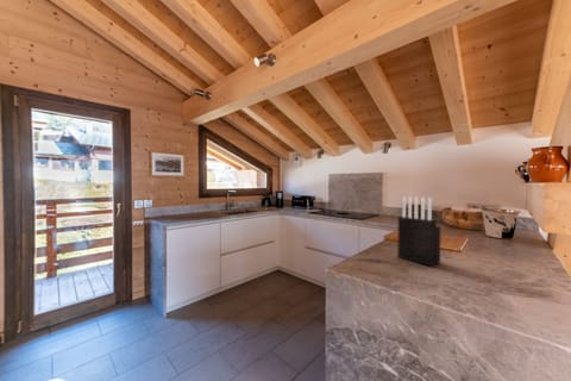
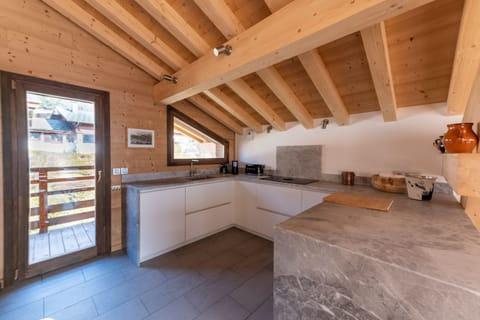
- knife block (419, 227)
